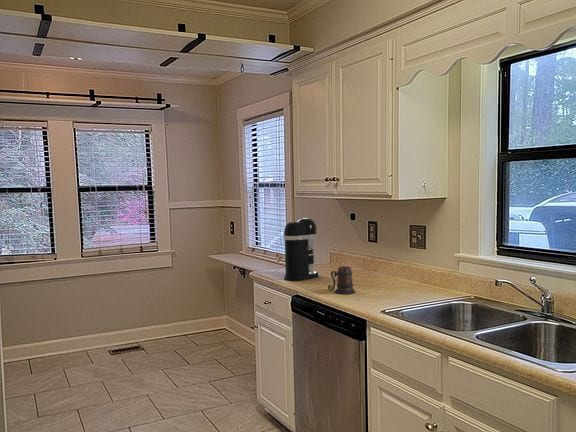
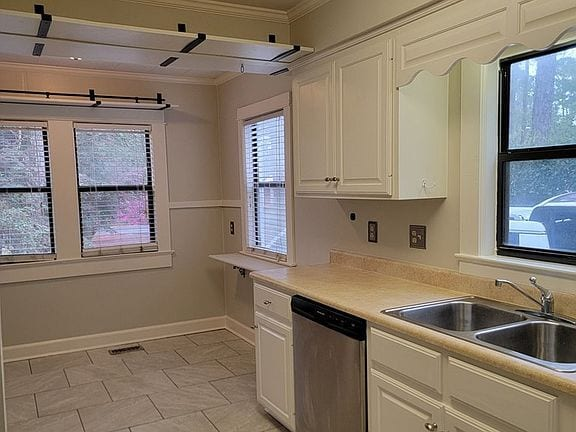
- coffee maker (300, 248)
- mug (341, 279)
